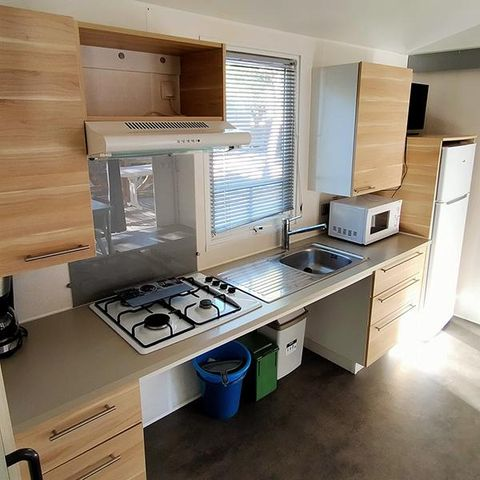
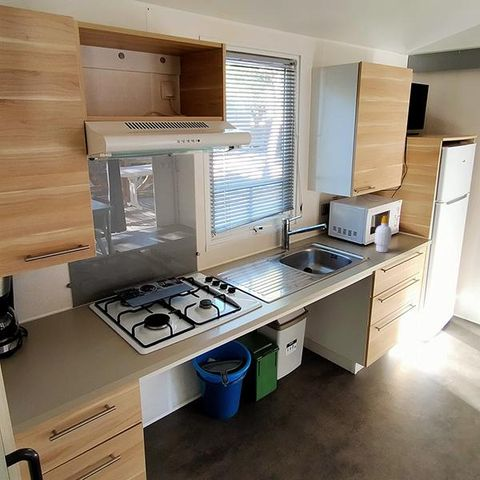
+ soap bottle (383, 233)
